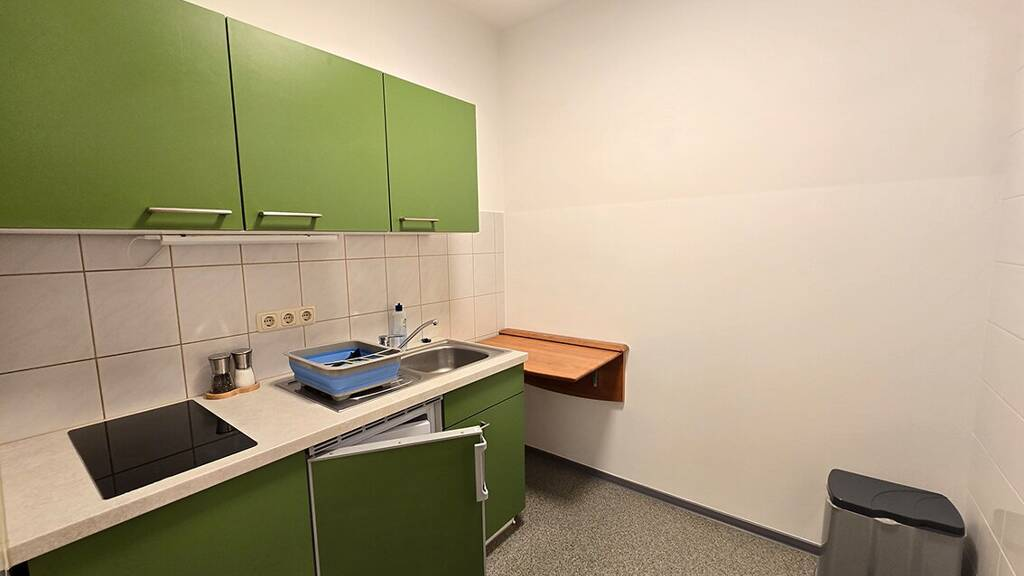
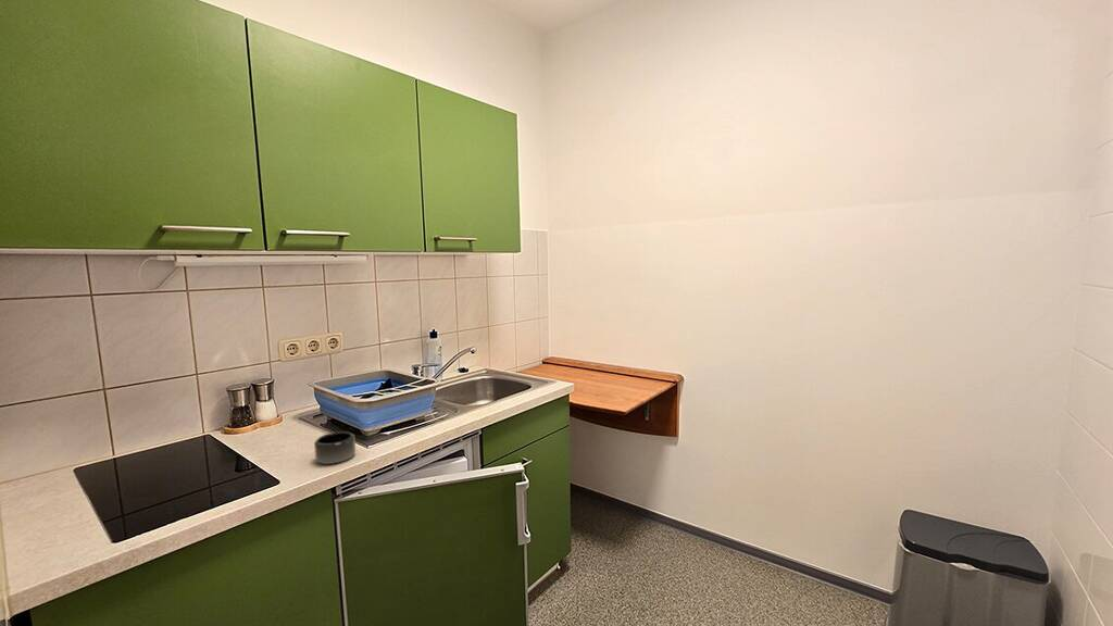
+ mug (334, 446)
